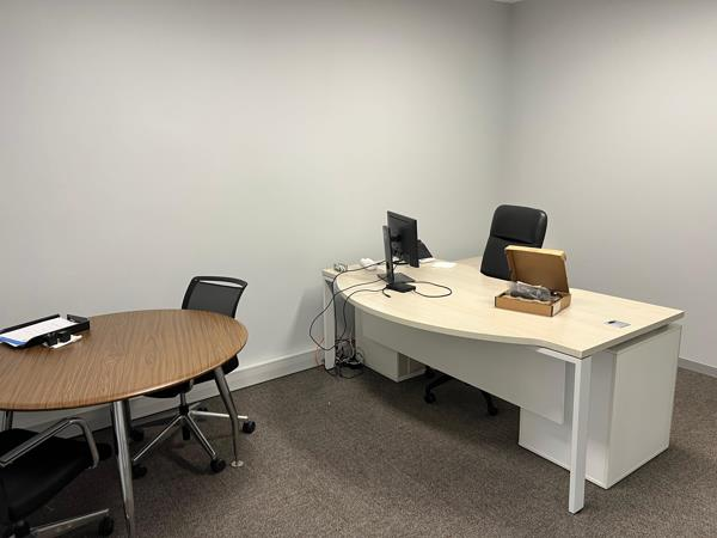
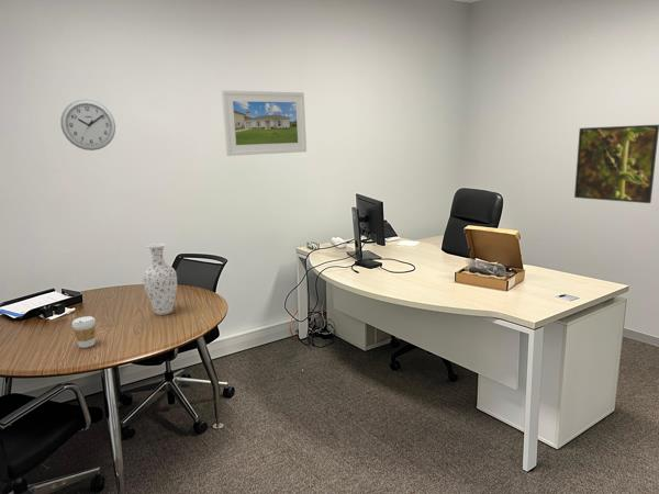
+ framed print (613, 164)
+ coffee cup (85, 332)
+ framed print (266, 123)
+ vase (159, 279)
+ wall clock (89, 124)
